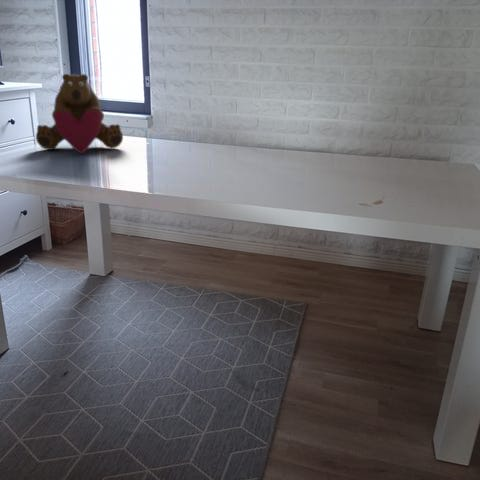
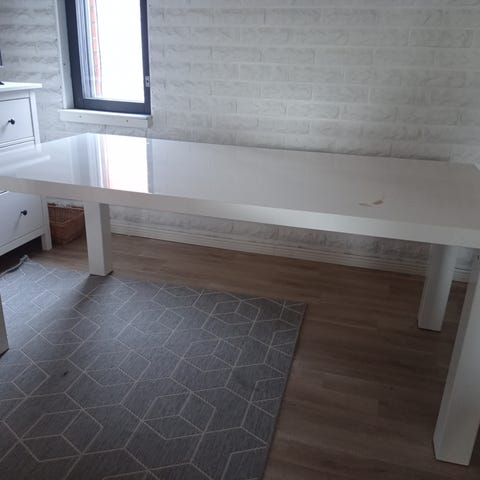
- bear (78, 112)
